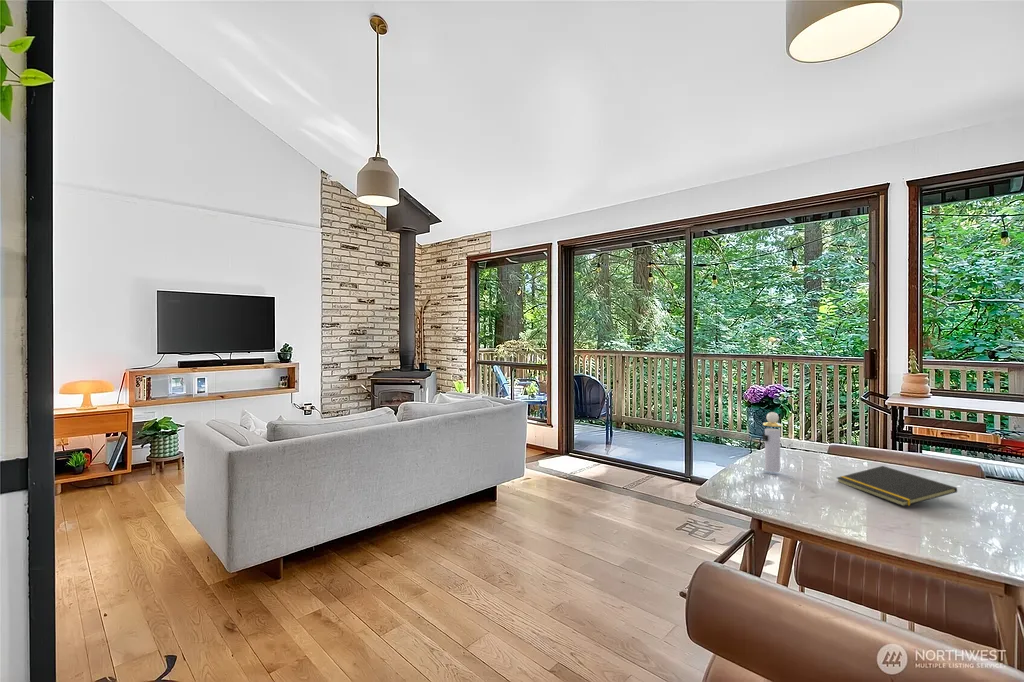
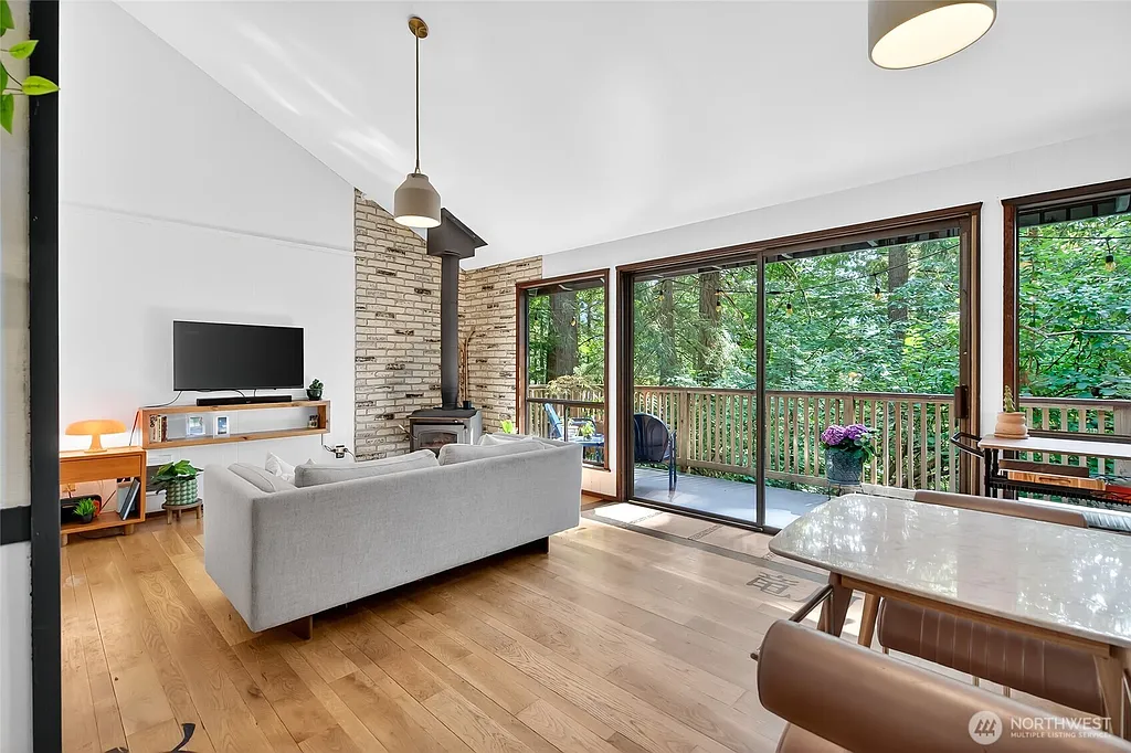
- perfume bottle (772, 442)
- notepad (892, 484)
